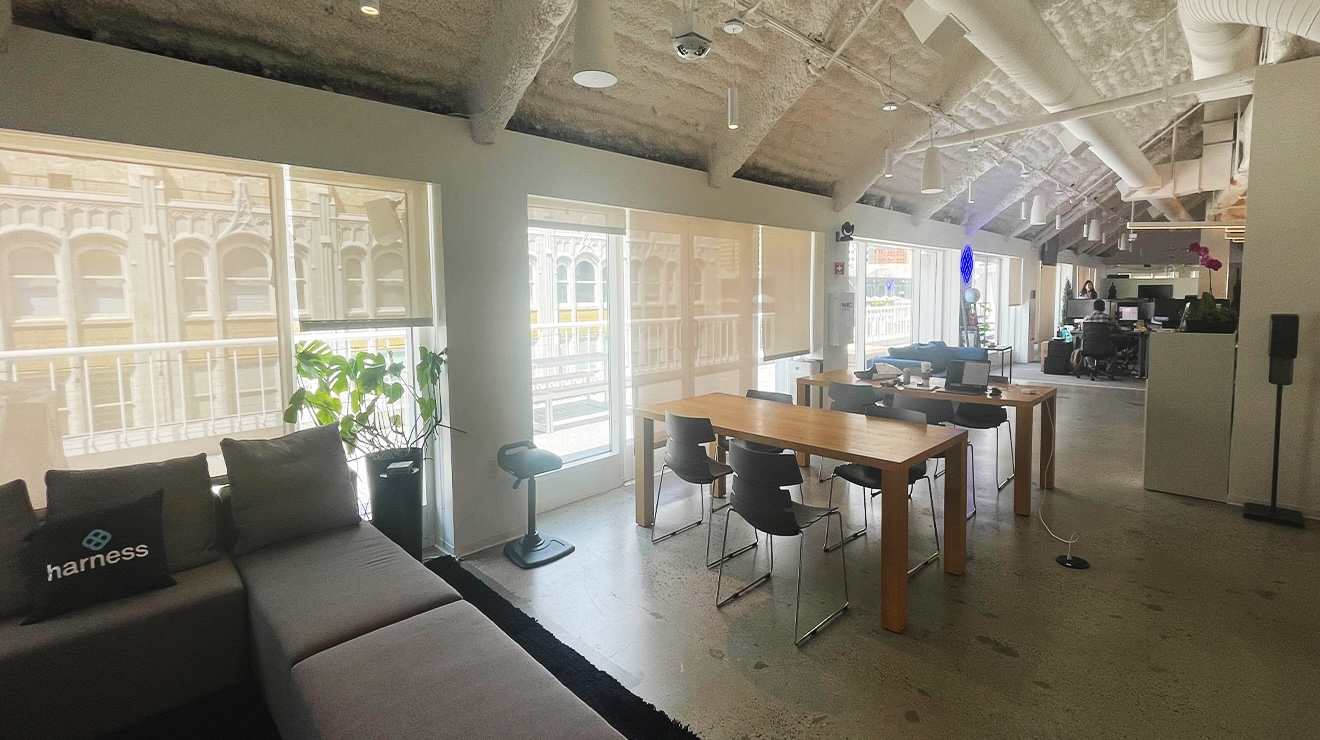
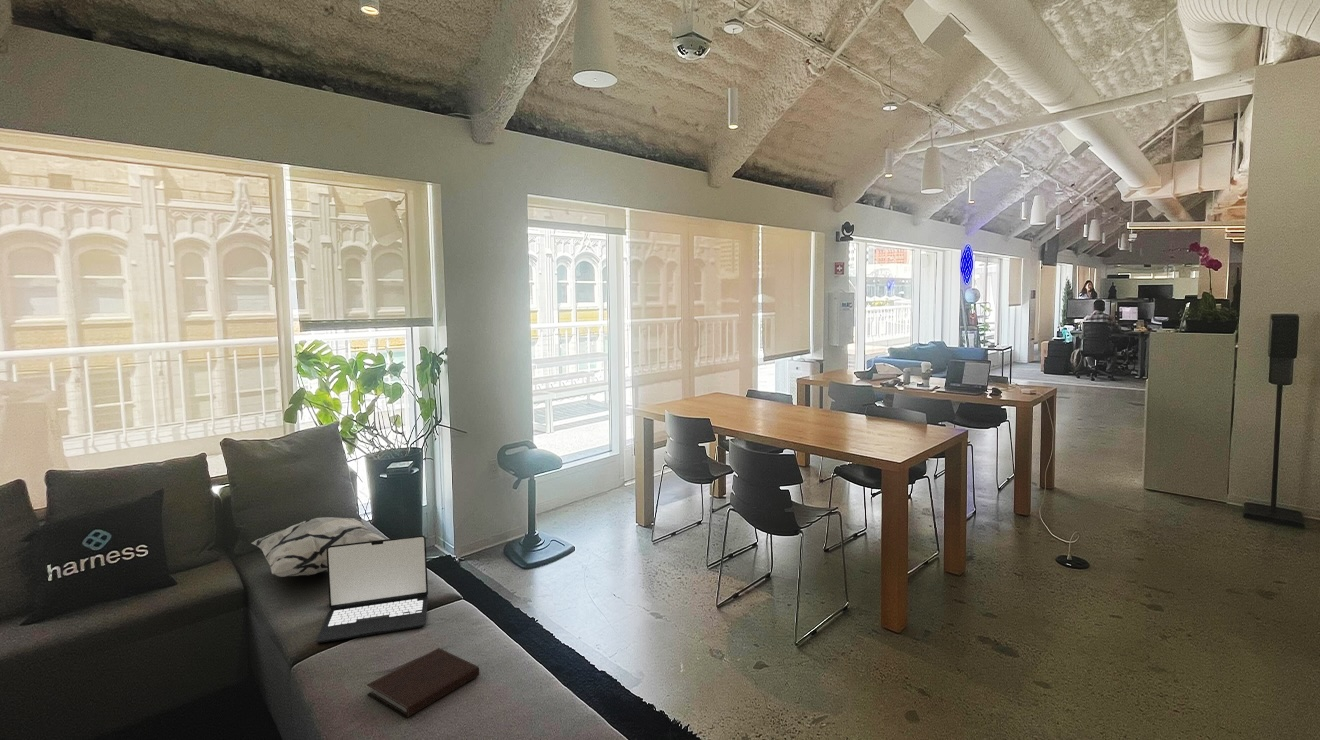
+ notebook (424, 680)
+ laptop (374, 585)
+ decorative pillow (322, 544)
